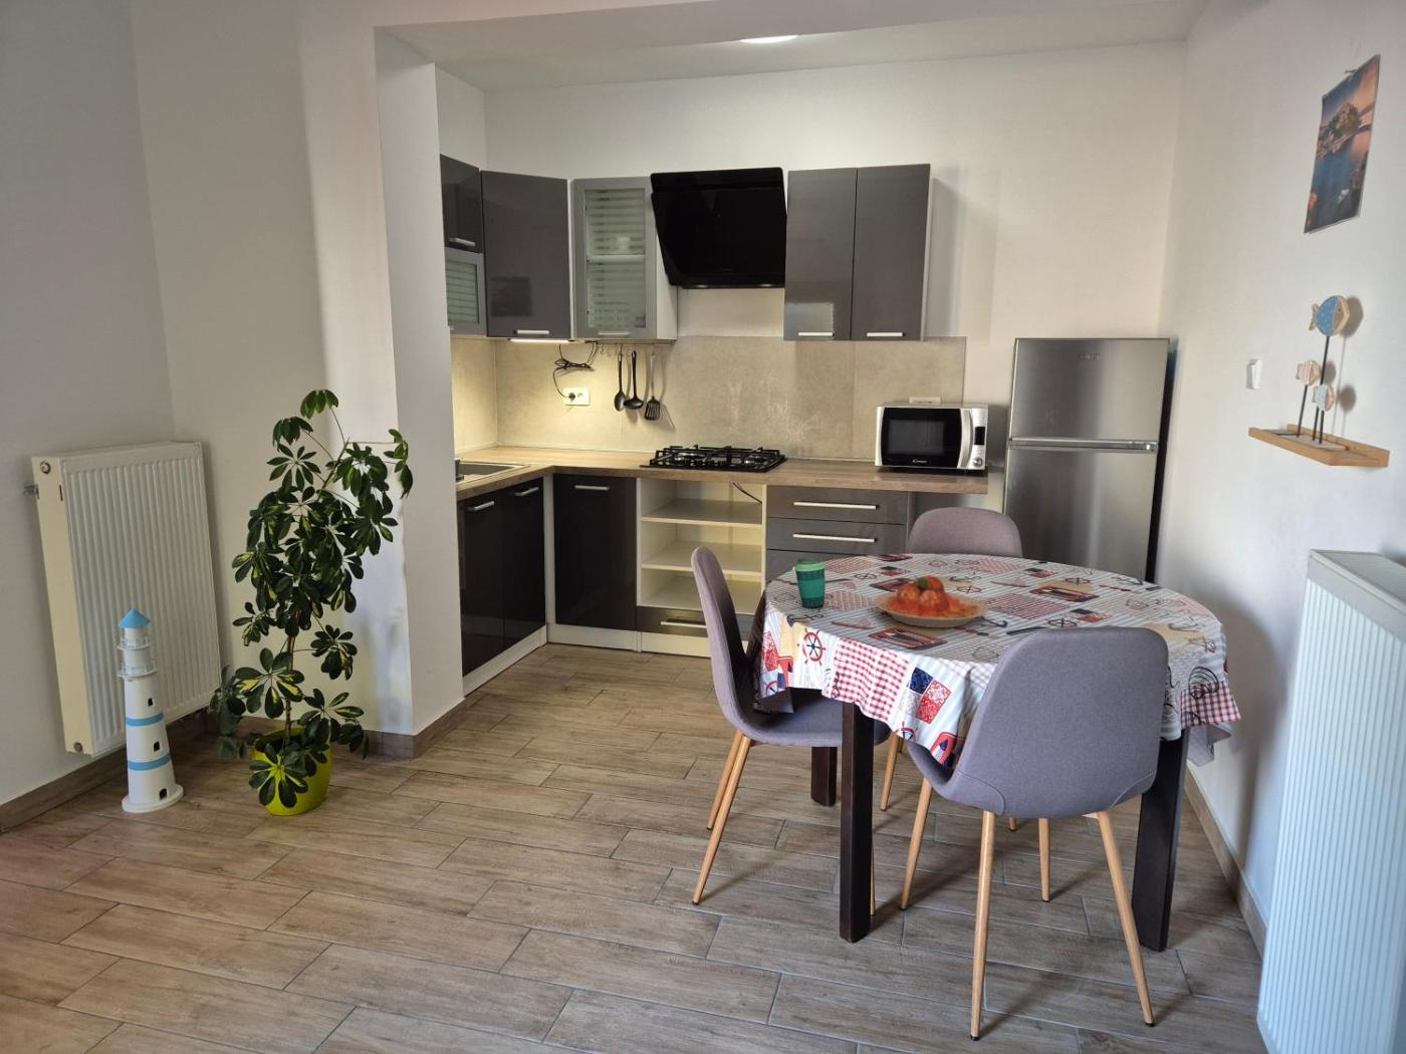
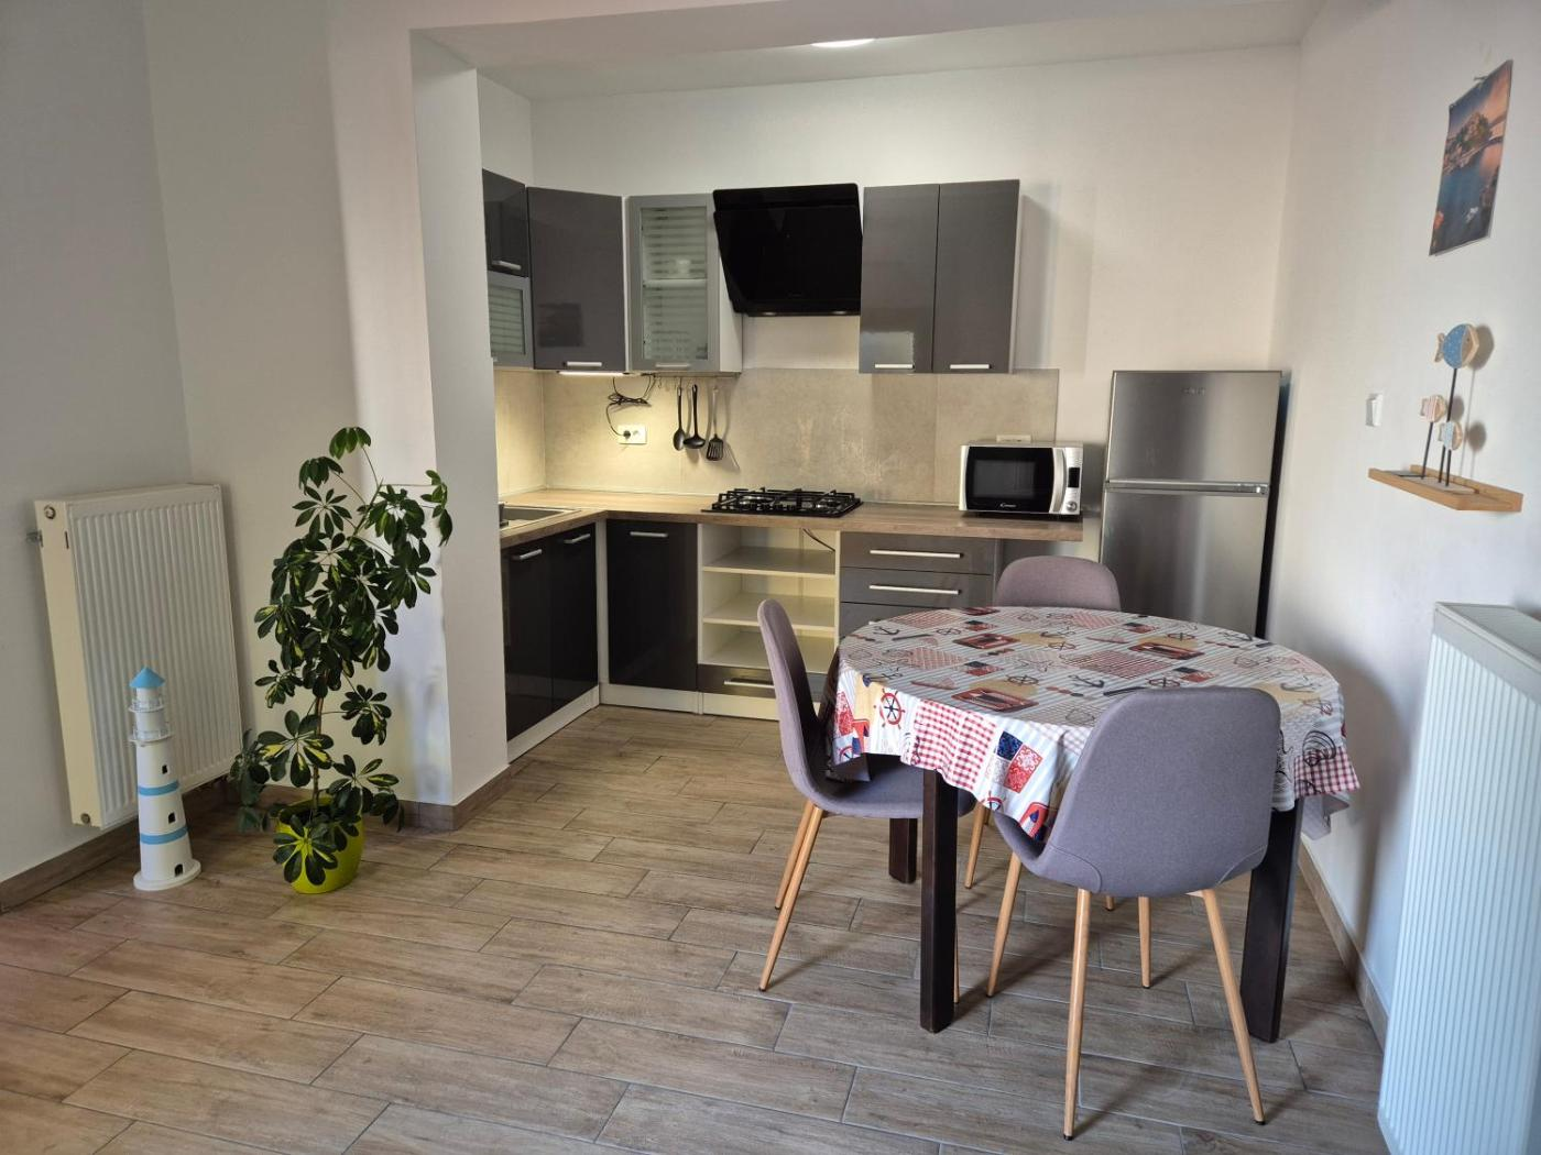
- cup (809, 582)
- plate (930, 597)
